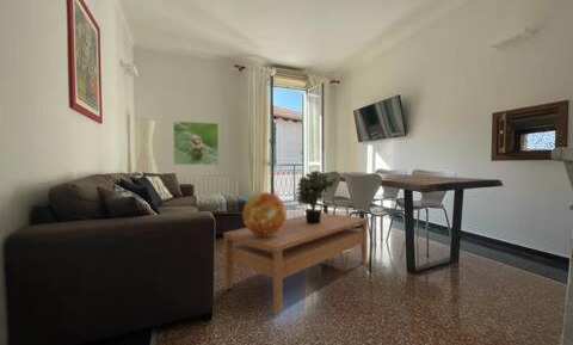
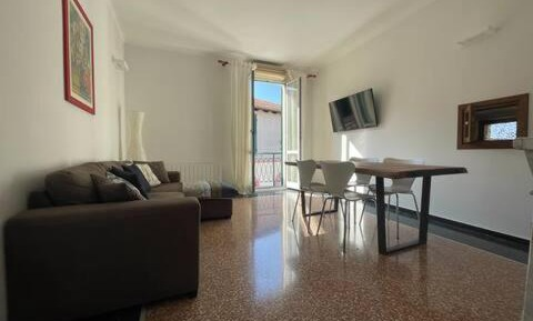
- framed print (196, 143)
- decorative sphere (264, 214)
- coffee table (303, 249)
- potted plant (316, 196)
